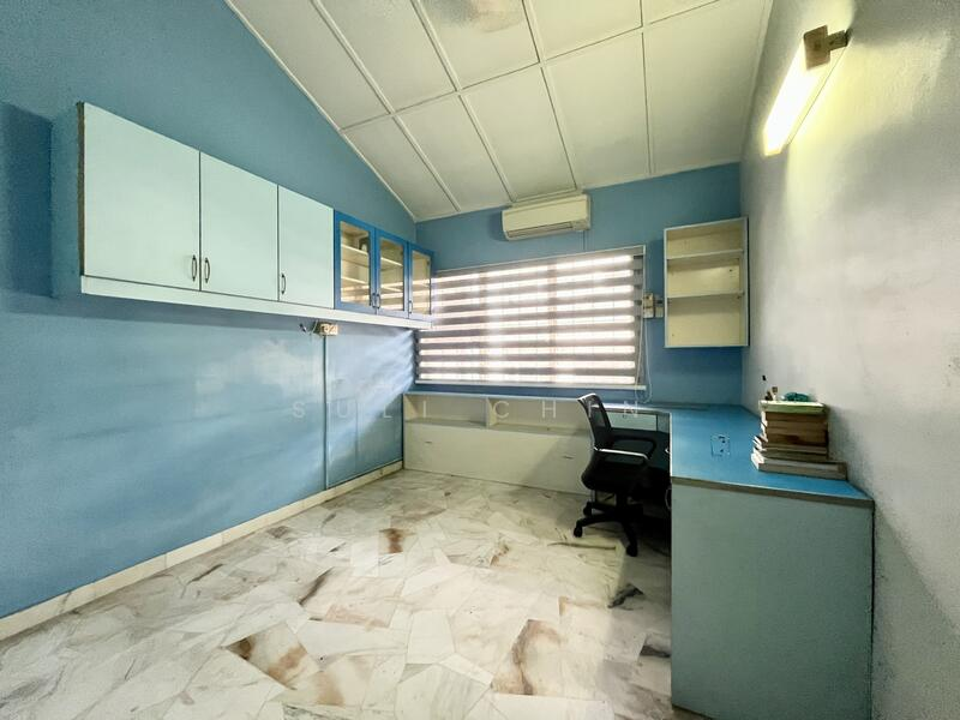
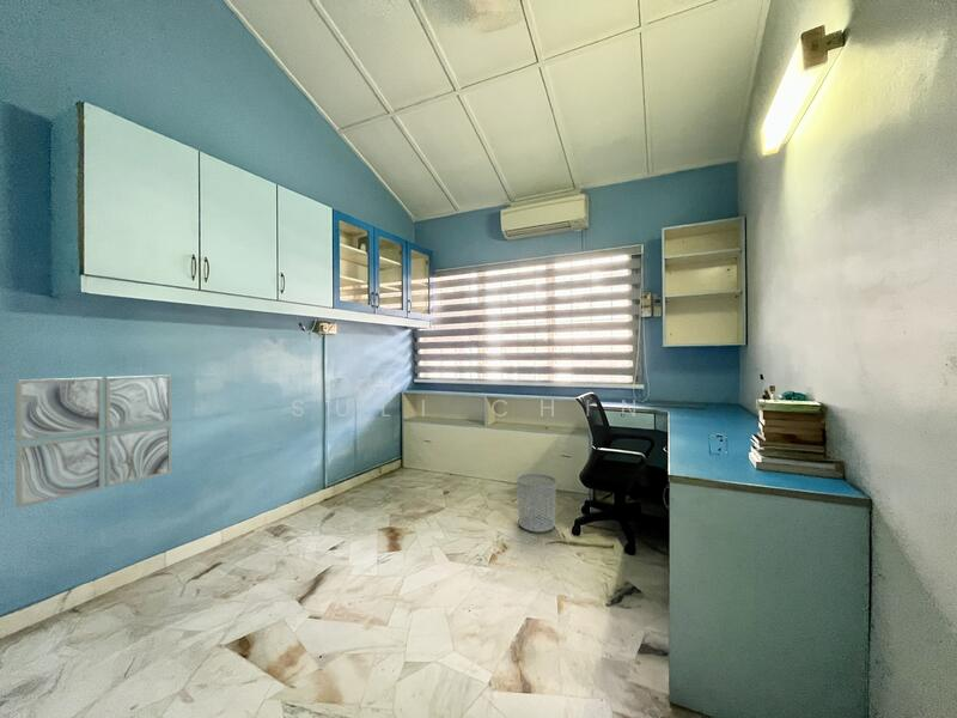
+ wall art (102, 431)
+ waste bin (536, 501)
